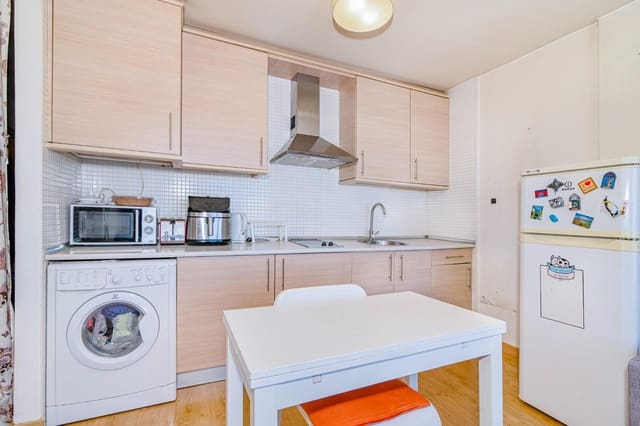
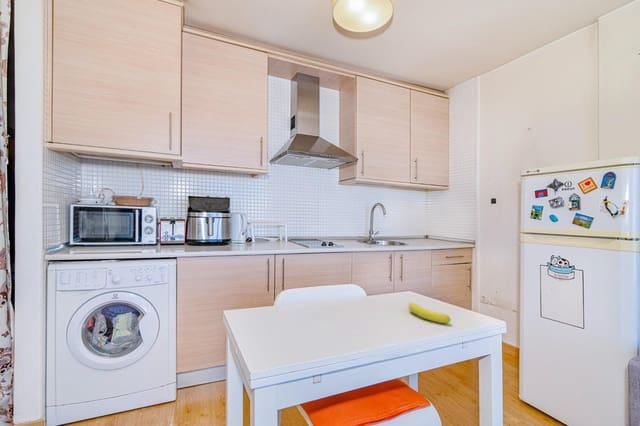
+ banana (425, 312)
